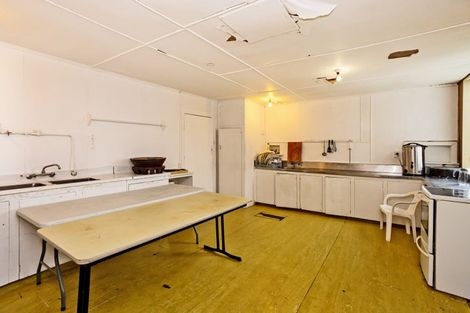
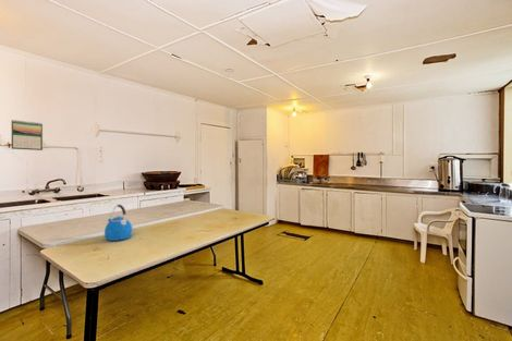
+ calendar (27, 135)
+ kettle (117, 220)
